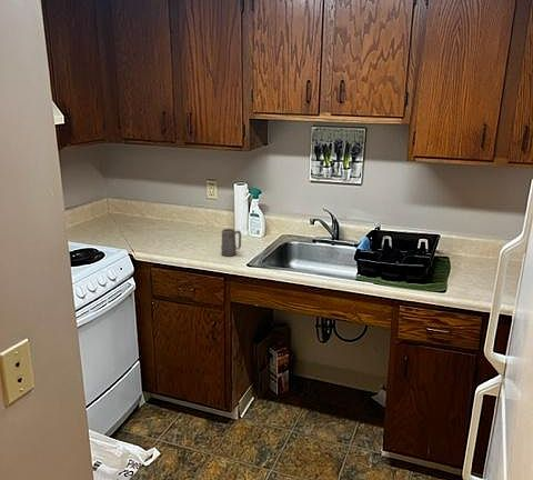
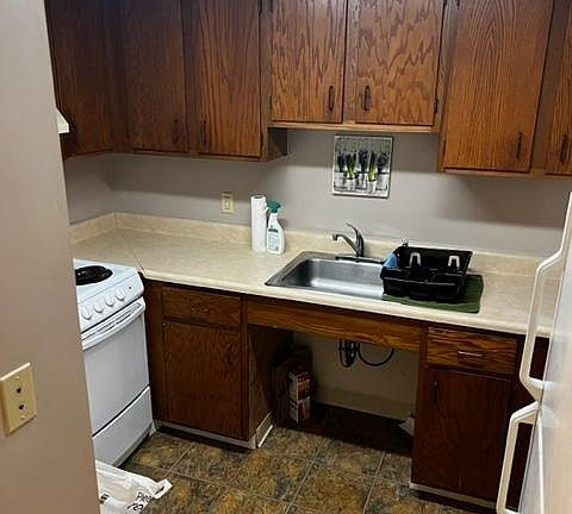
- mug (231, 242)
